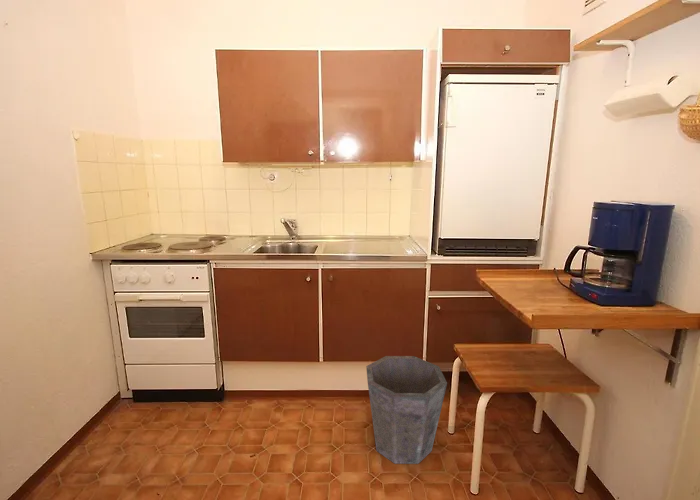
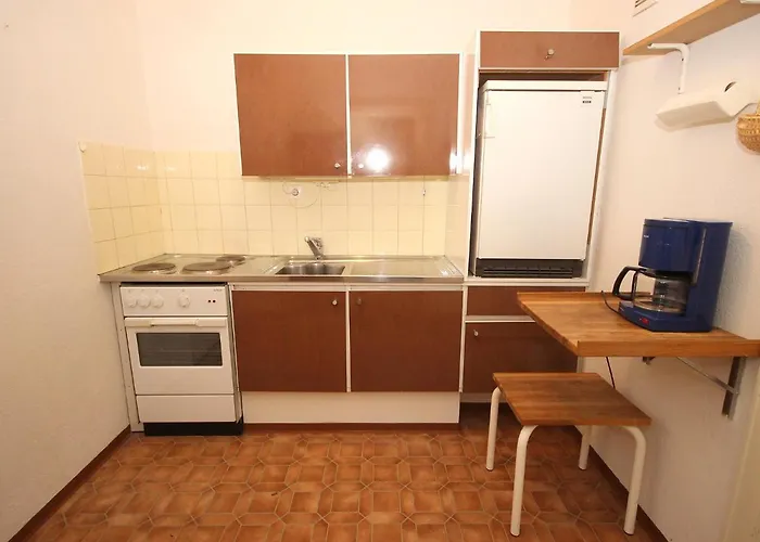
- waste bin (403, 409)
